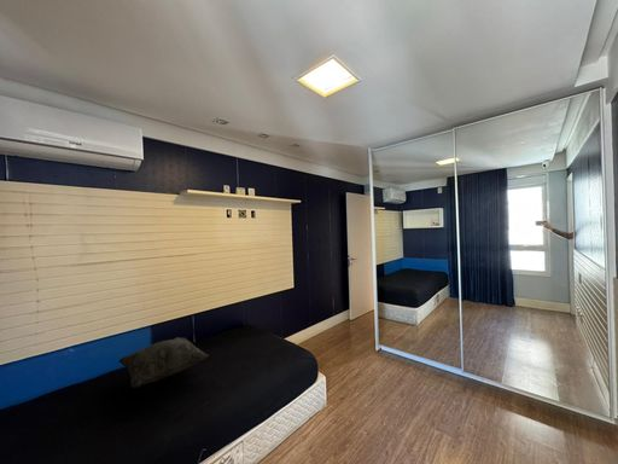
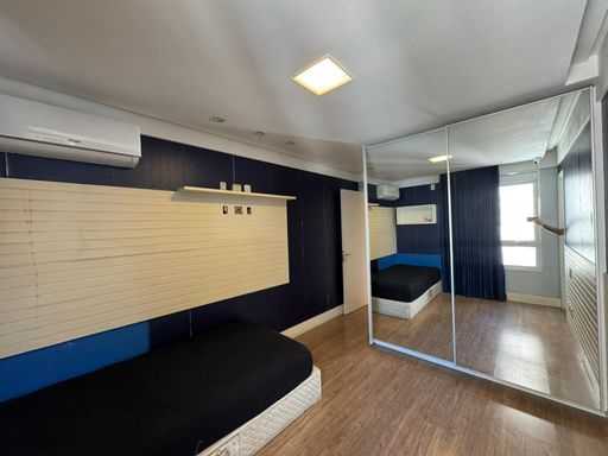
- decorative pillow (164, 358)
